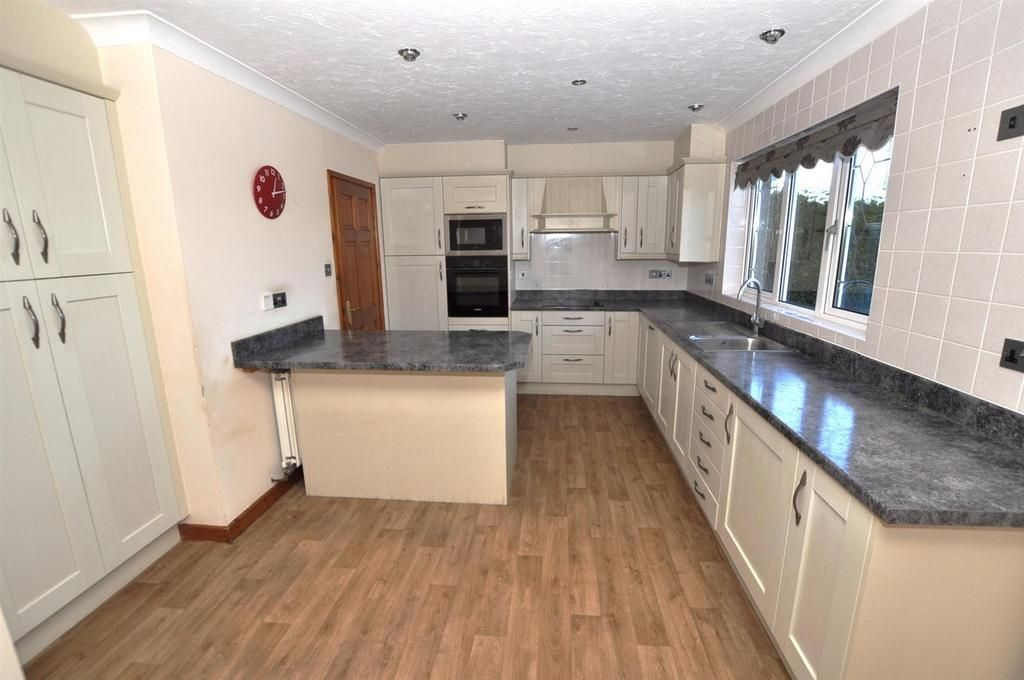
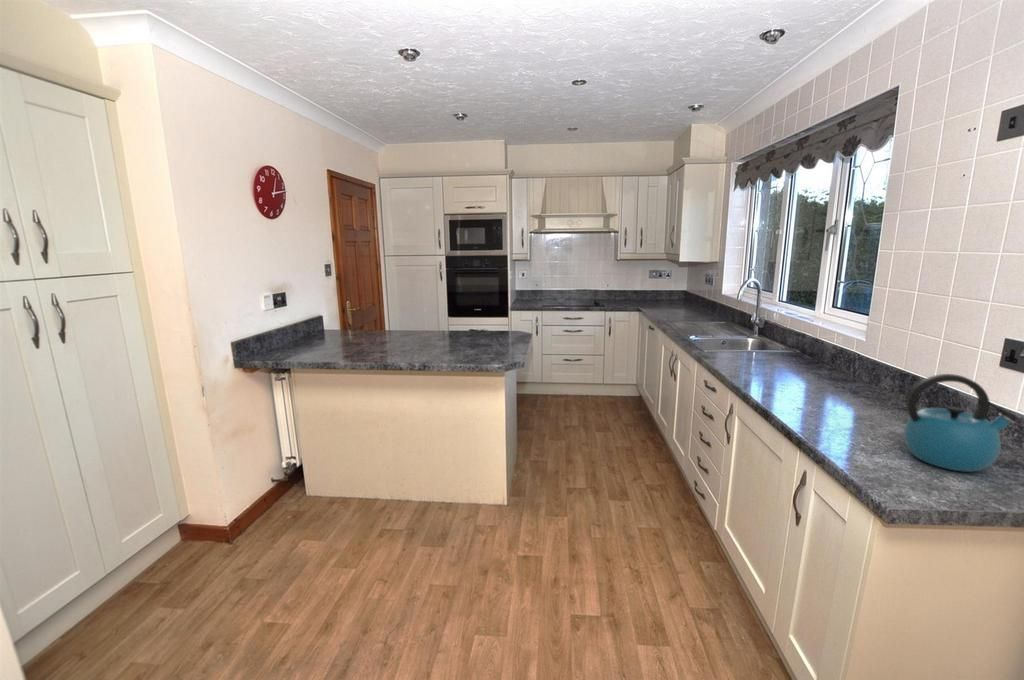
+ kettle (958, 419)
